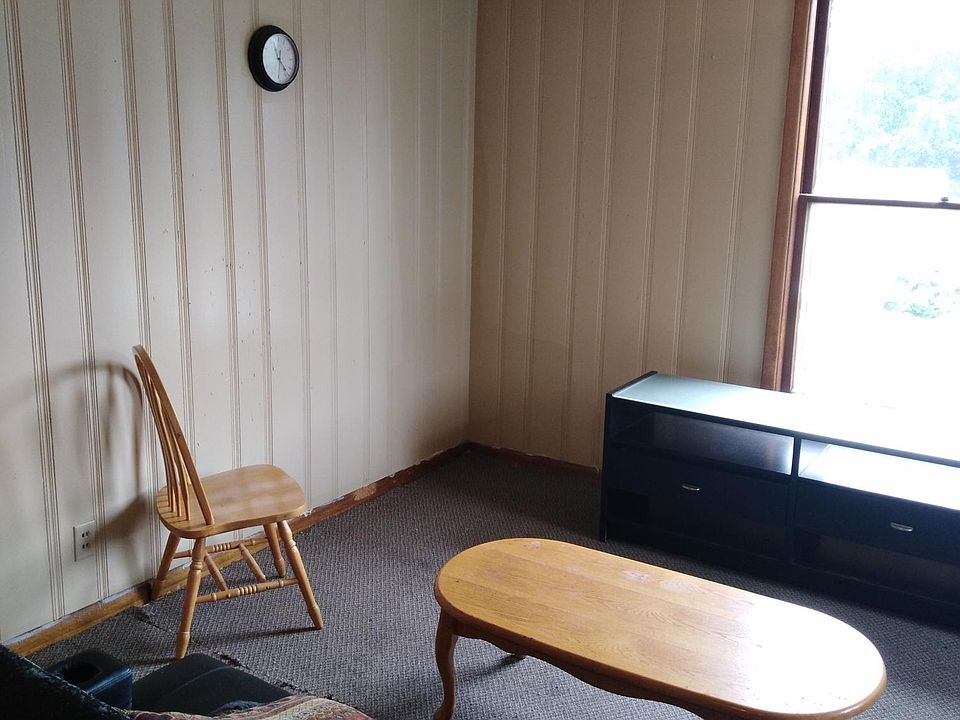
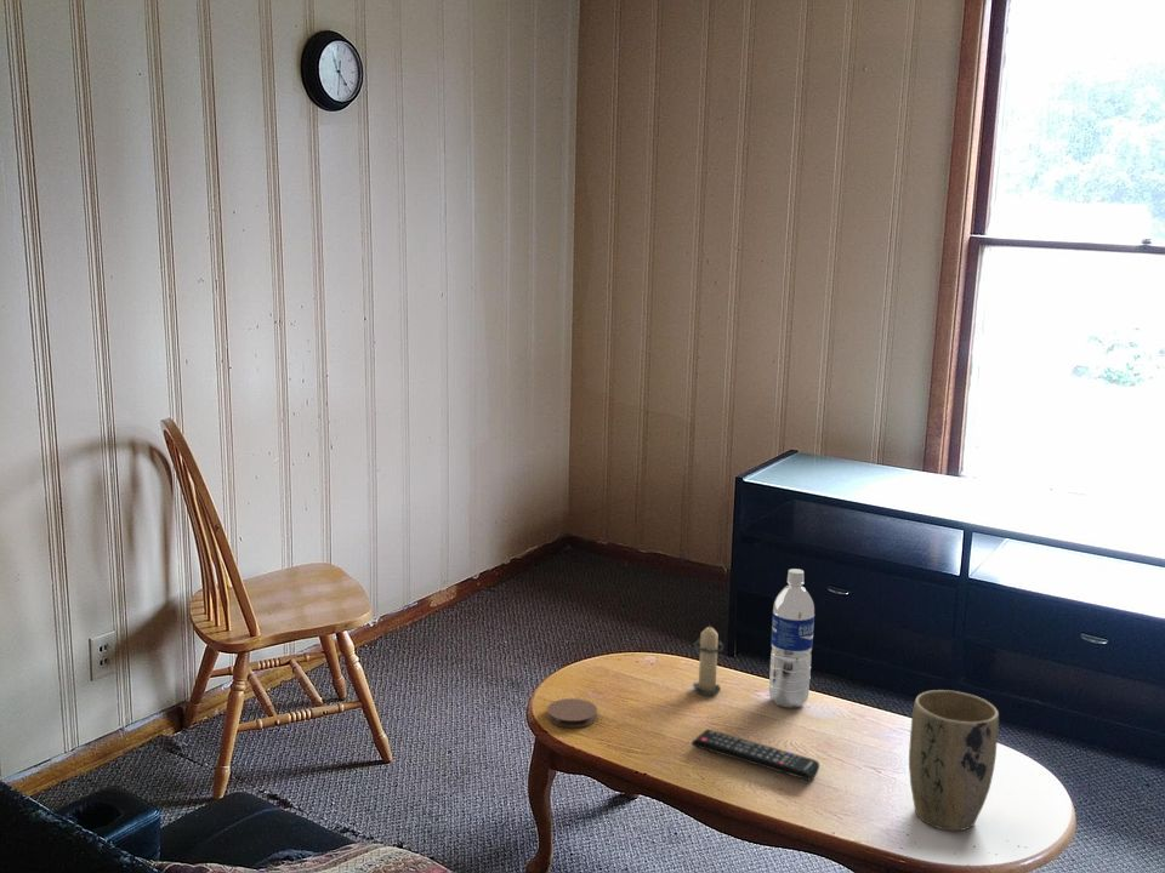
+ plant pot (950, 761)
+ water bottle (791, 637)
+ candle (707, 657)
+ remote control (754, 754)
+ coaster (572, 712)
